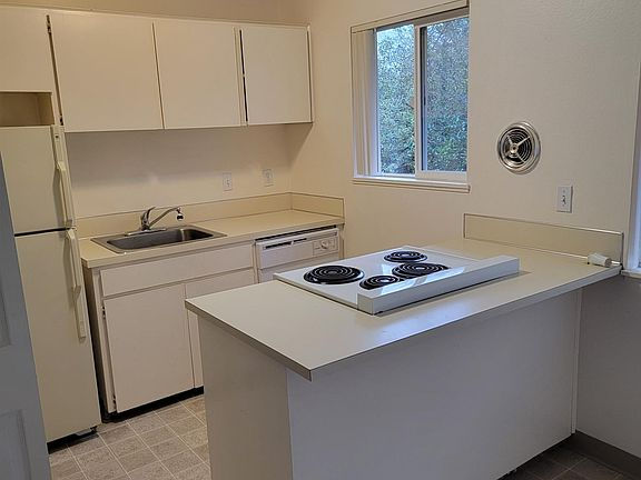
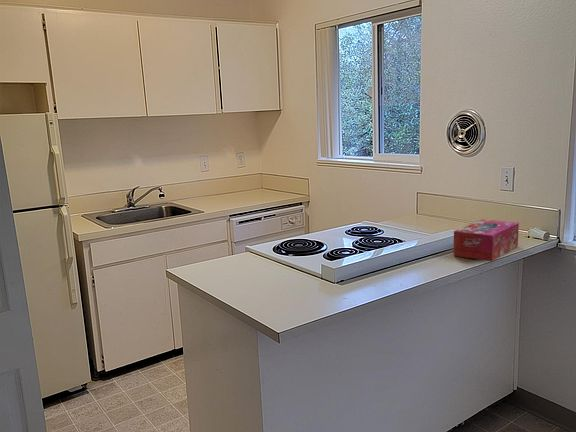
+ tissue box (486, 238)
